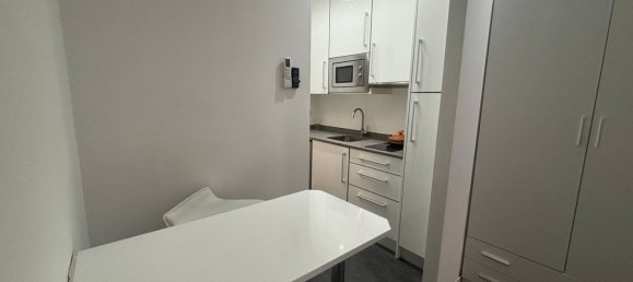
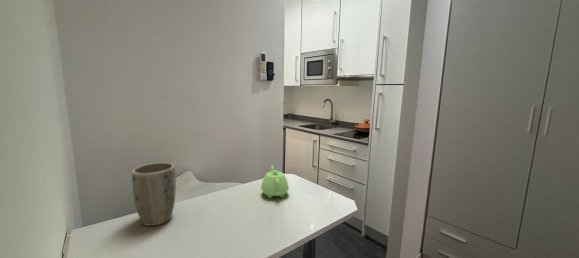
+ plant pot (155, 193)
+ teapot (274, 181)
